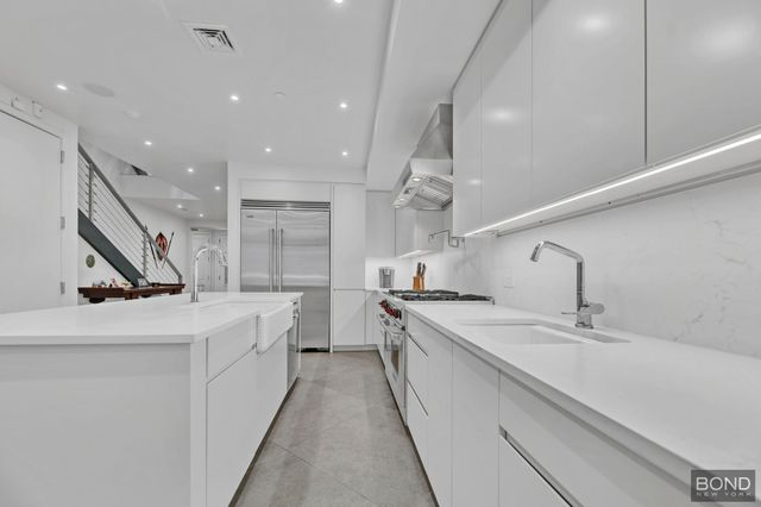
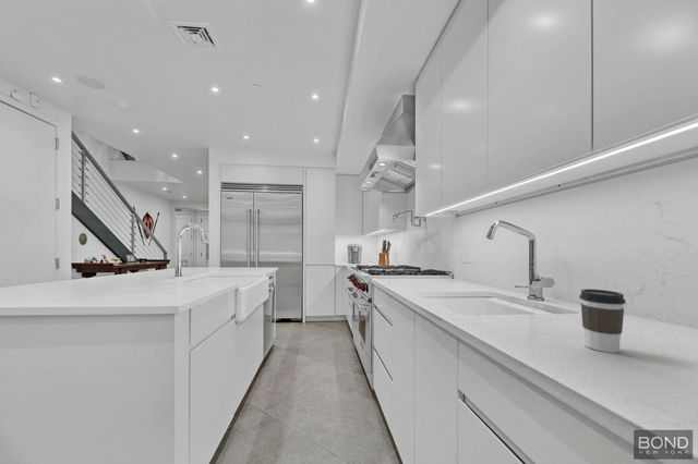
+ coffee cup (601, 319)
